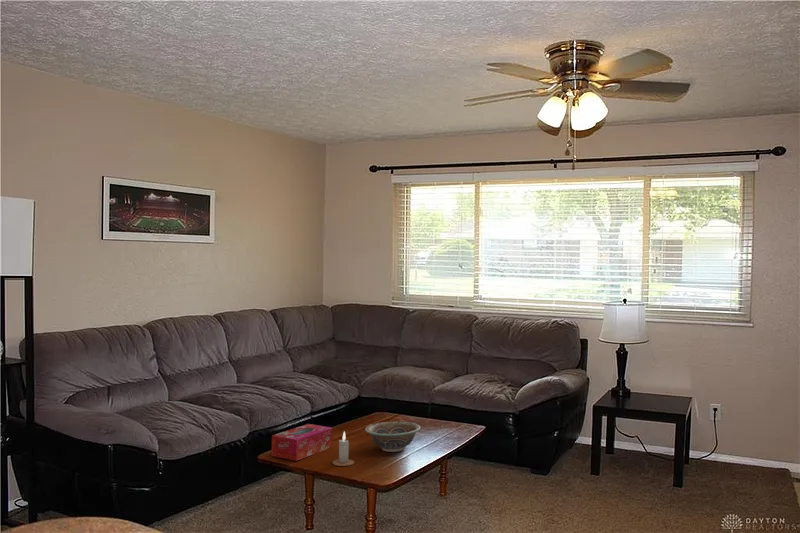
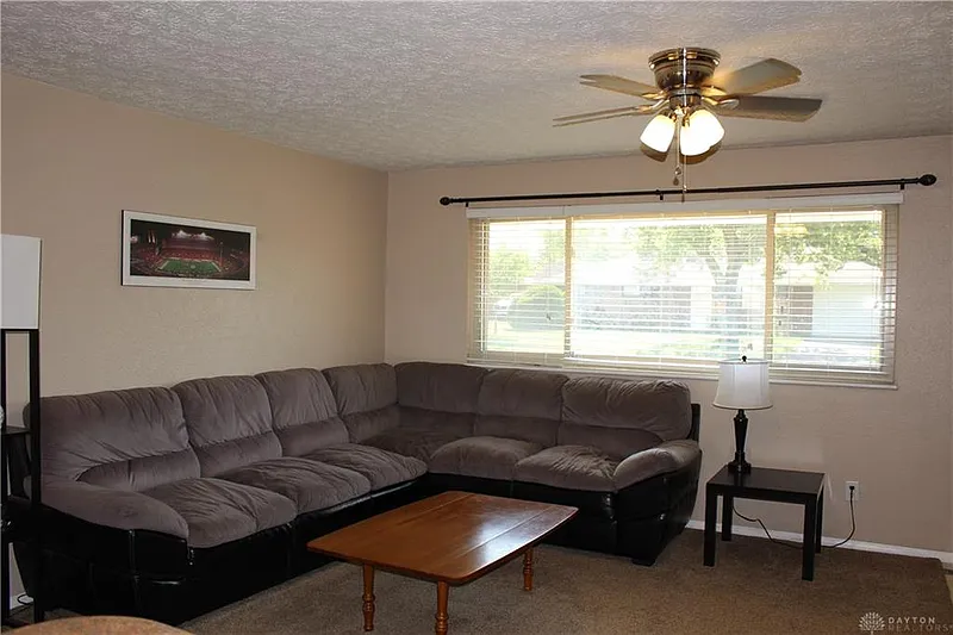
- candle (343, 447)
- decorative bowl (392, 437)
- tissue box (302, 441)
